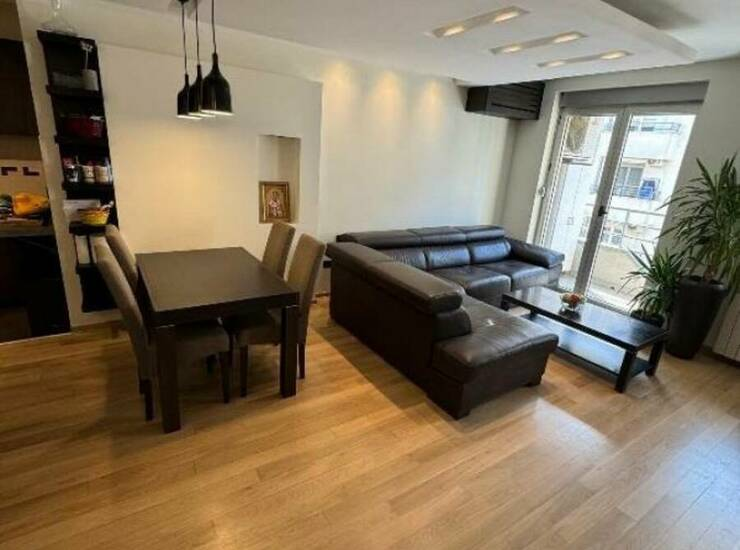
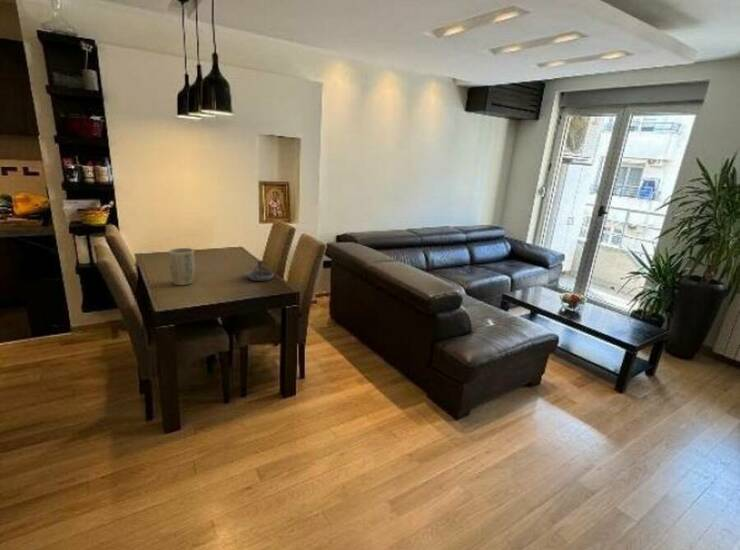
+ plant pot (182, 266)
+ candlestick (259, 270)
